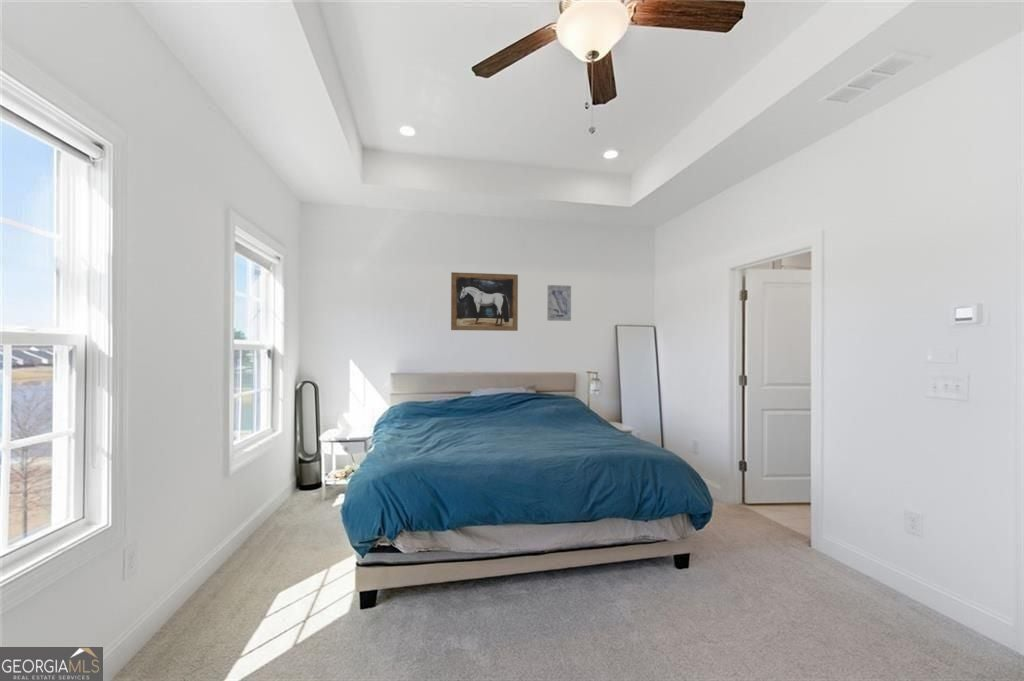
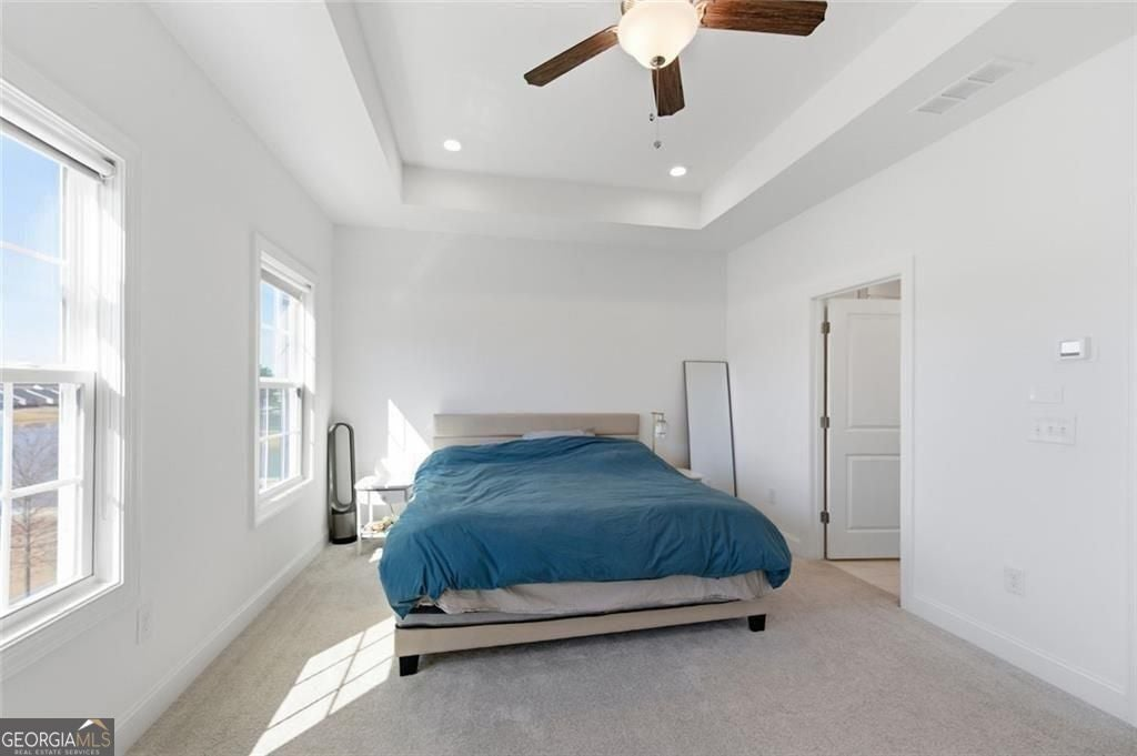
- wall art (484, 302)
- wall art (559, 303)
